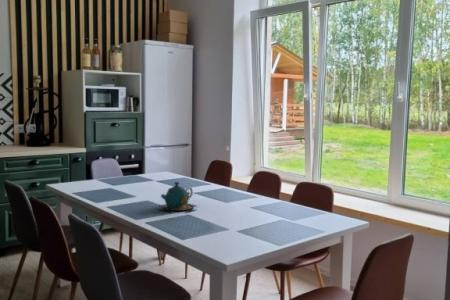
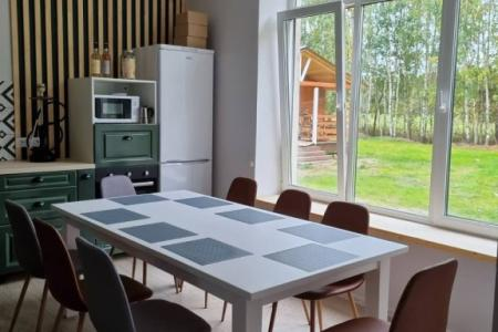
- teapot (178, 194)
